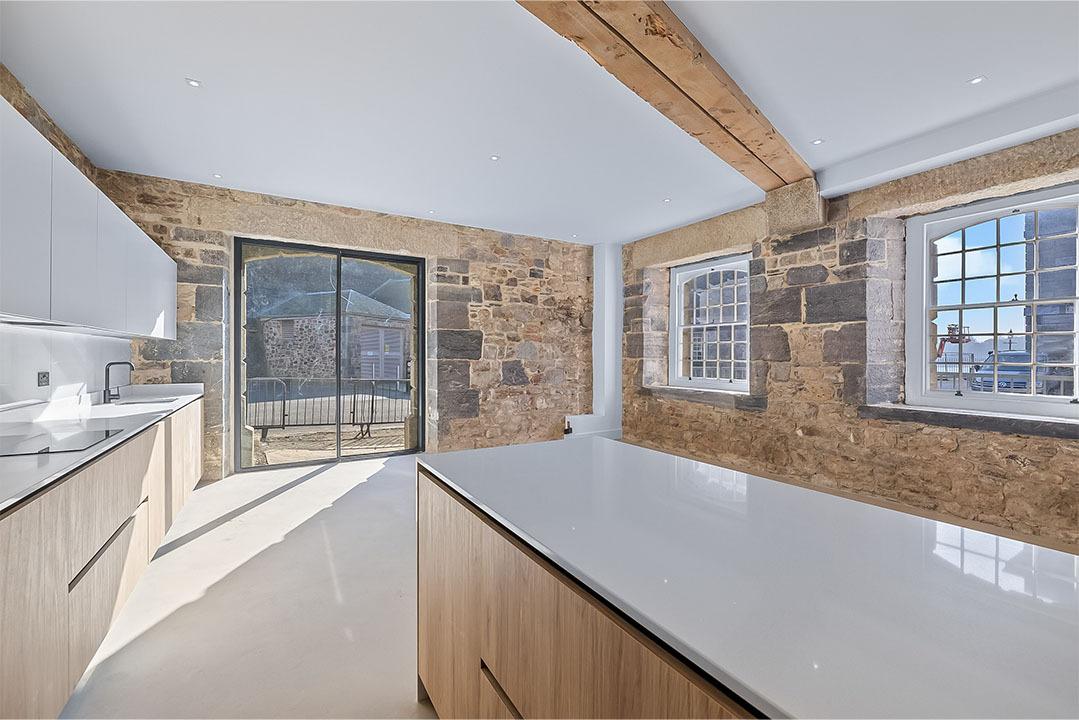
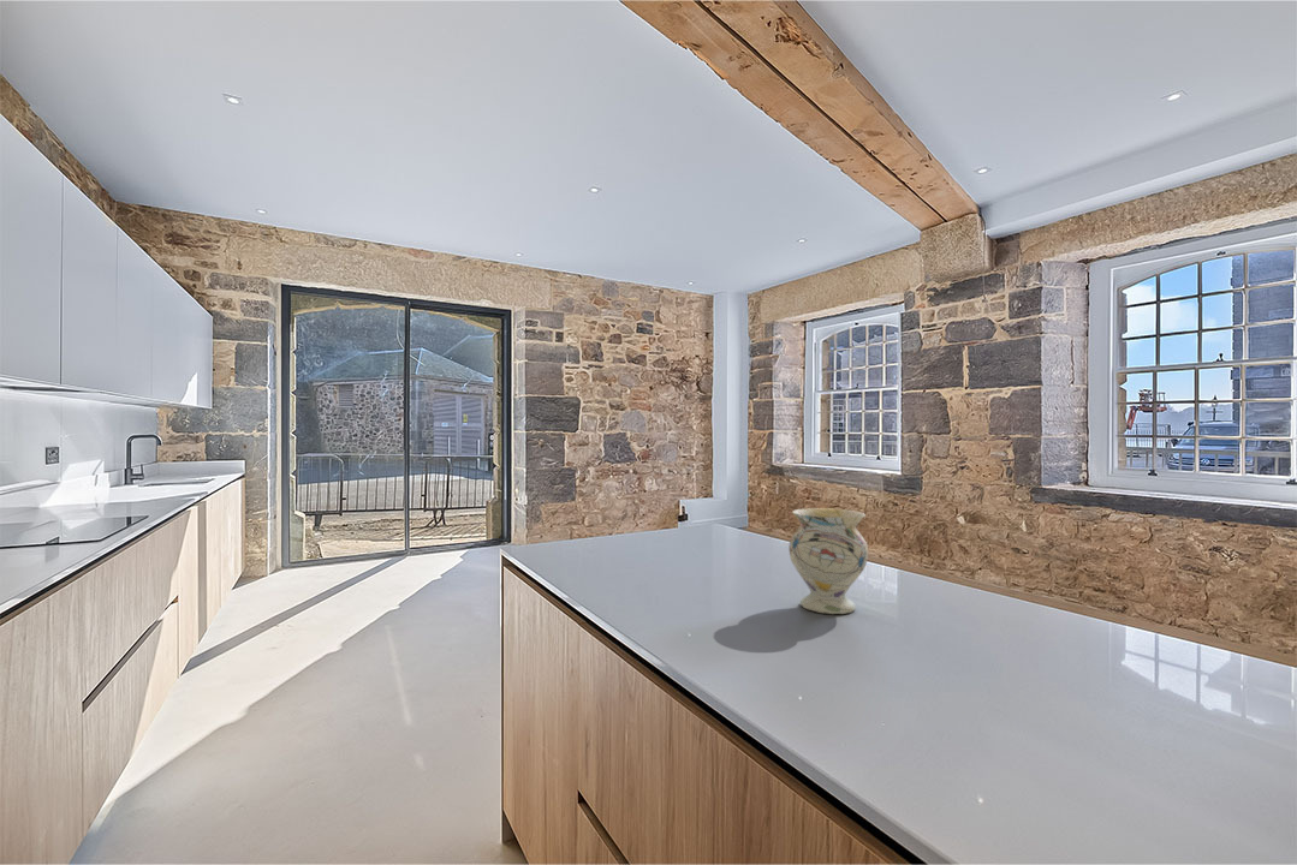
+ vase (827, 559)
